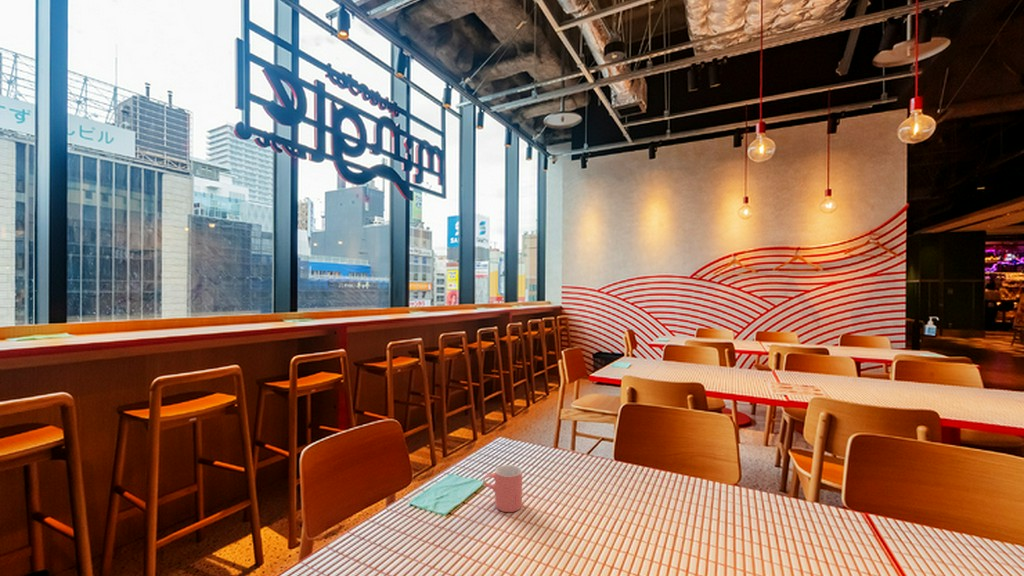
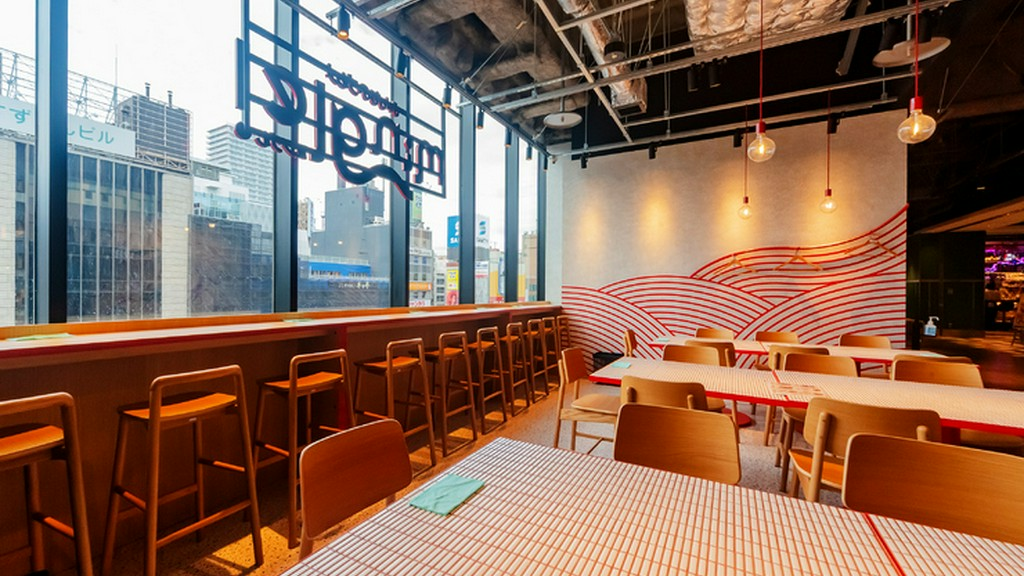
- cup (502, 487)
